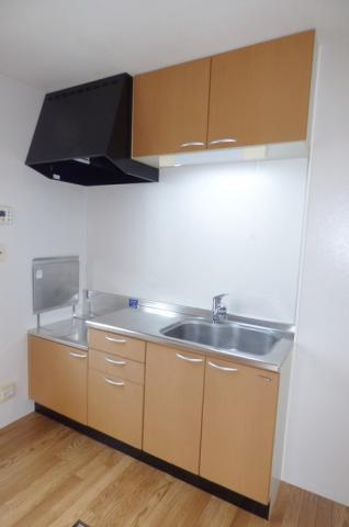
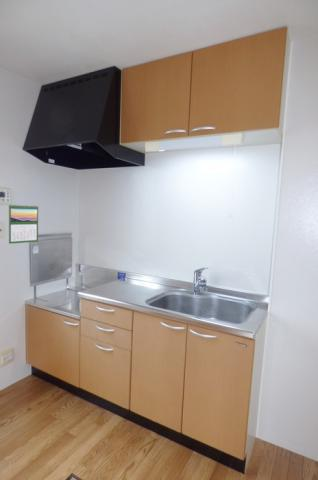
+ calendar (24, 223)
